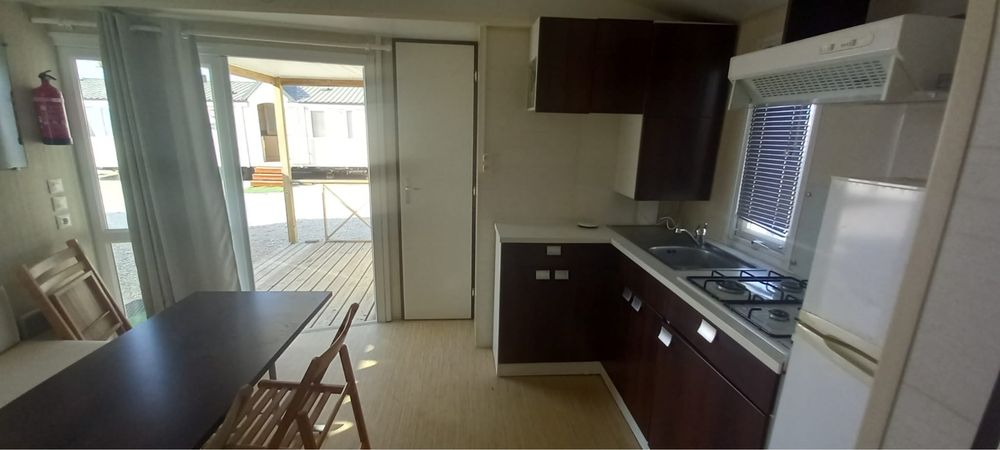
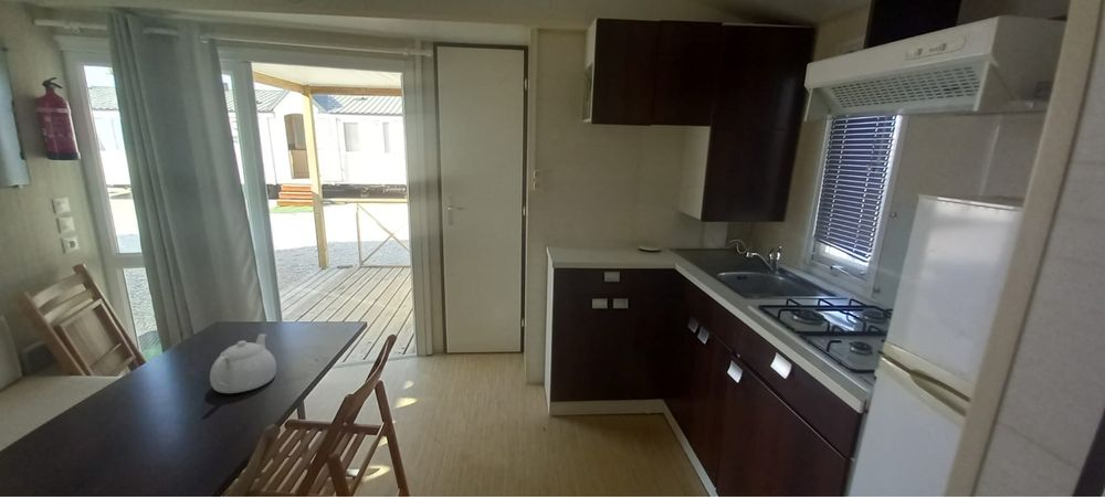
+ teapot (242, 362)
